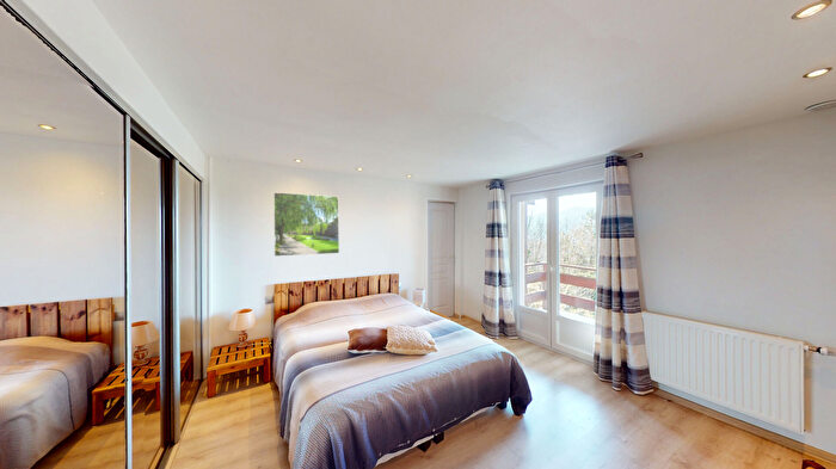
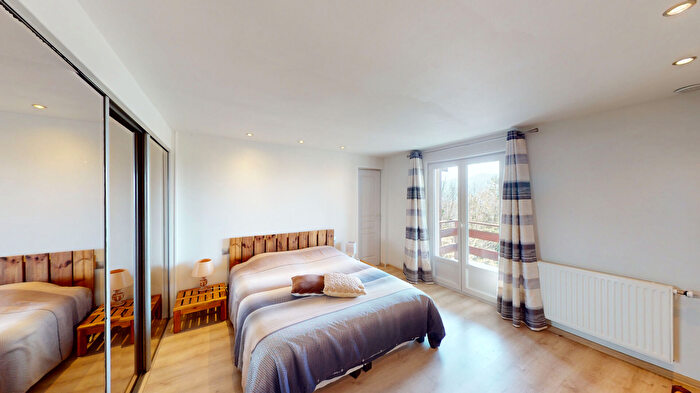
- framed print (308, 224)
